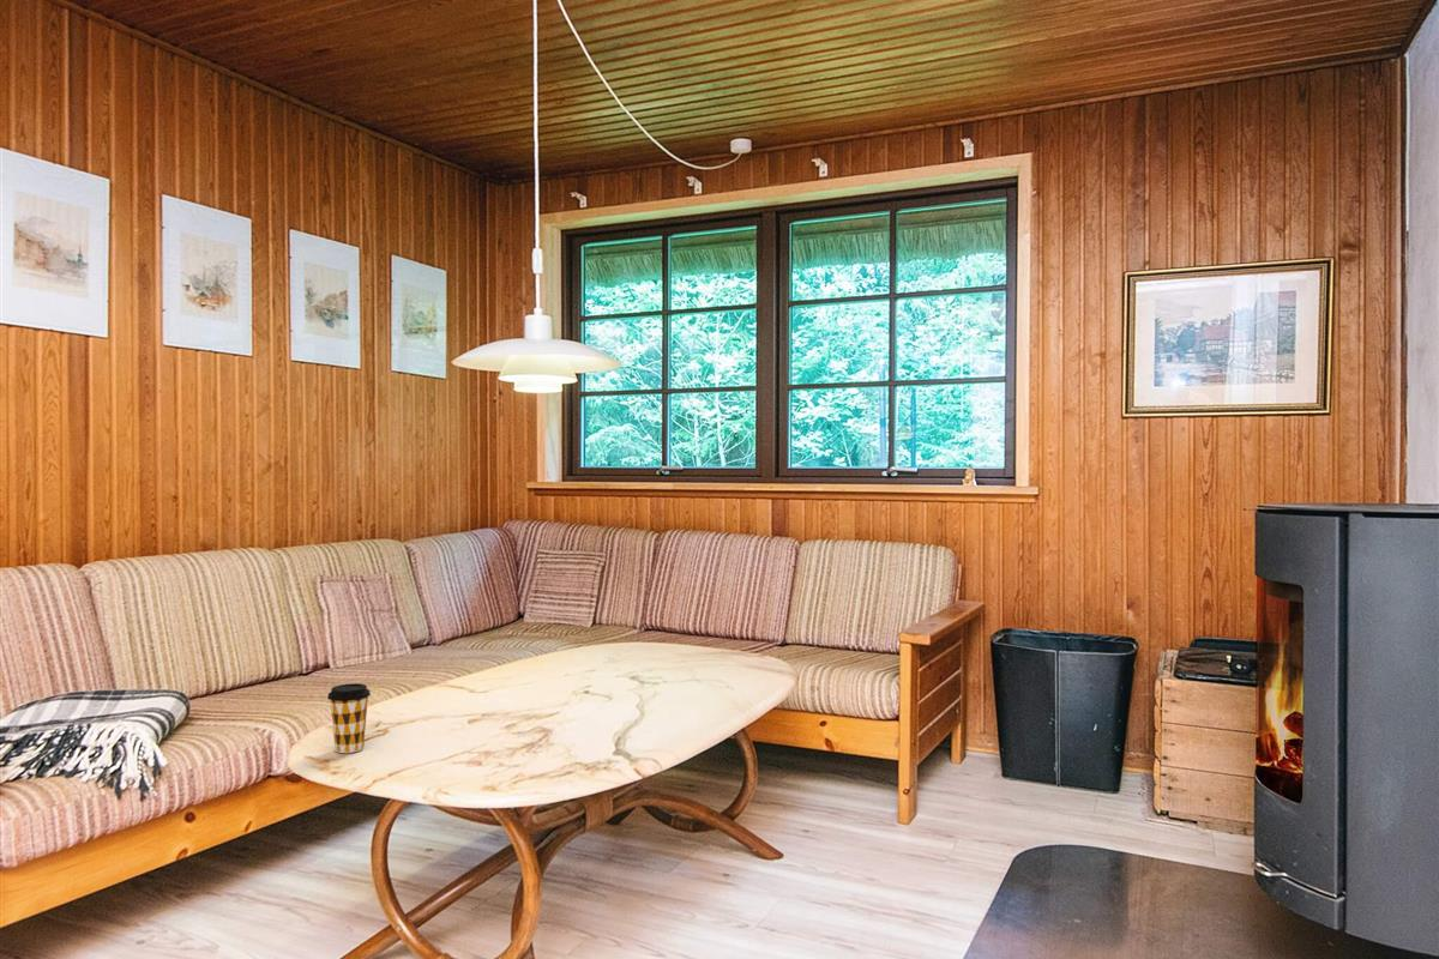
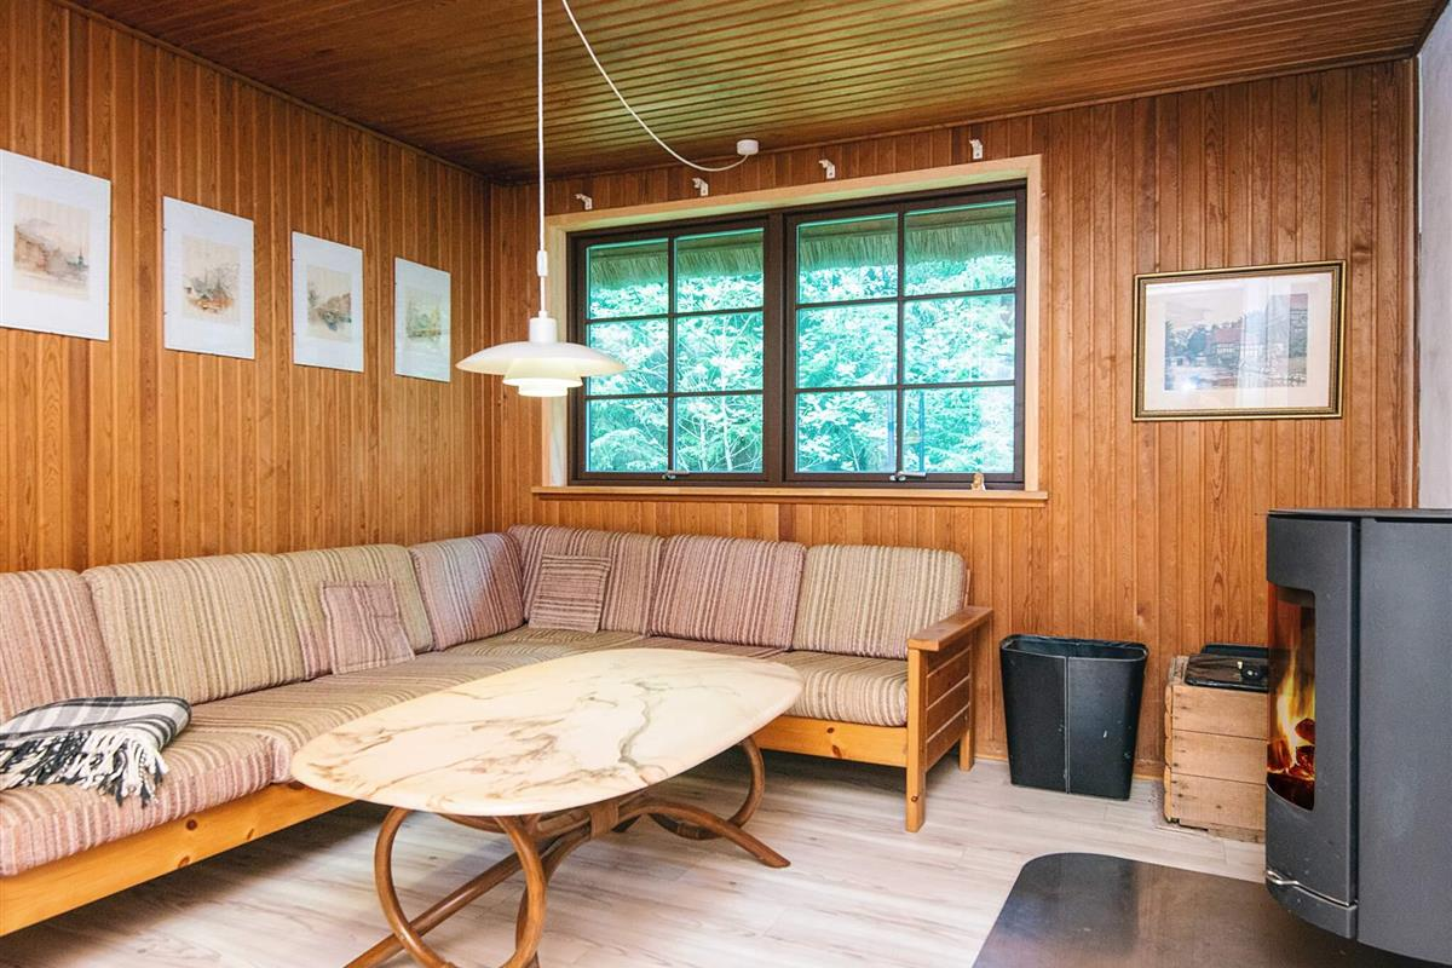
- coffee cup (349, 718)
